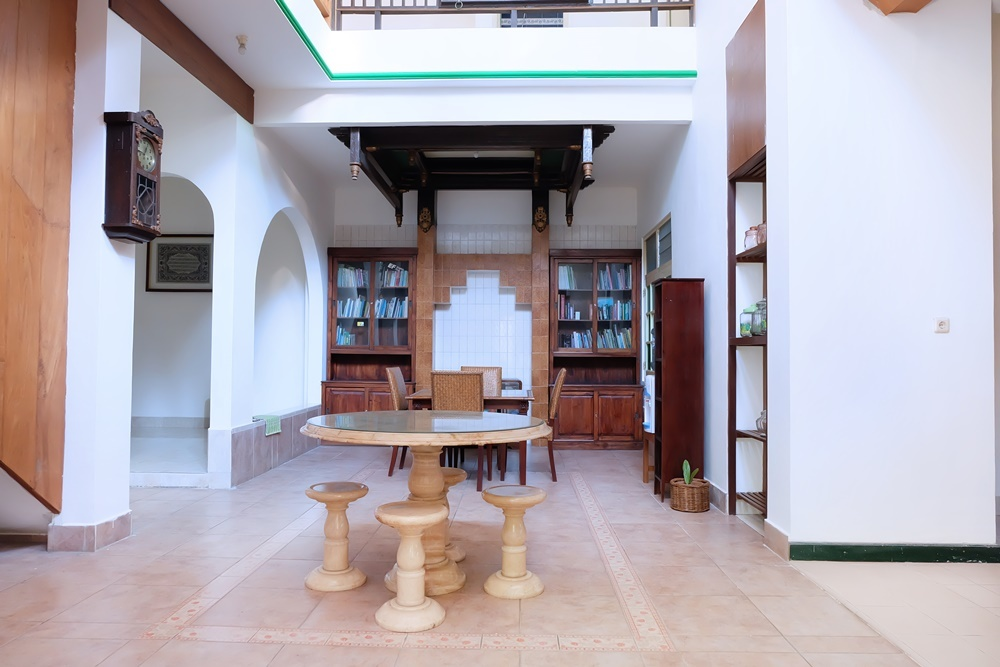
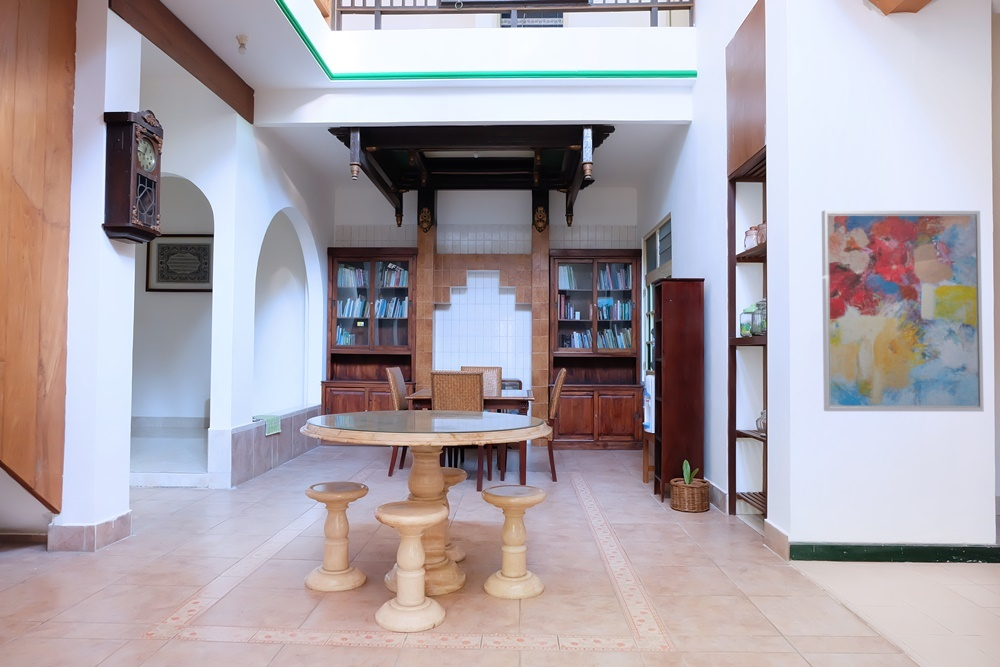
+ wall art (902, 310)
